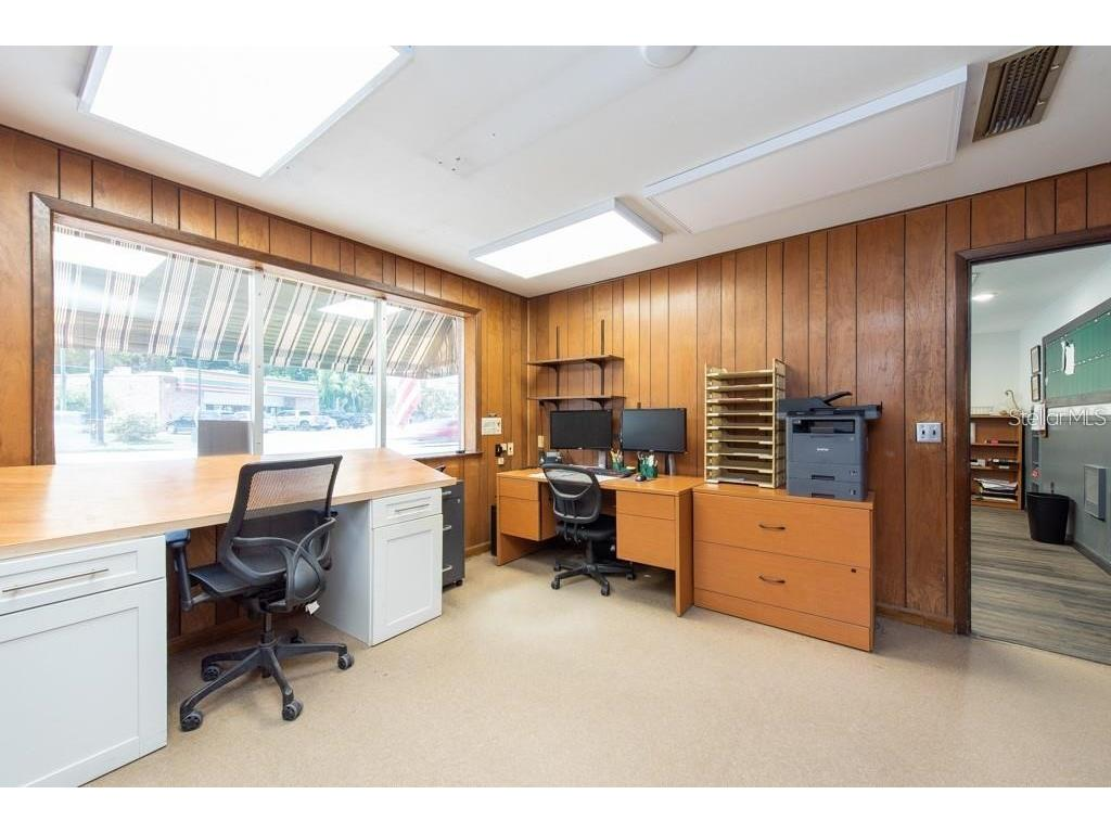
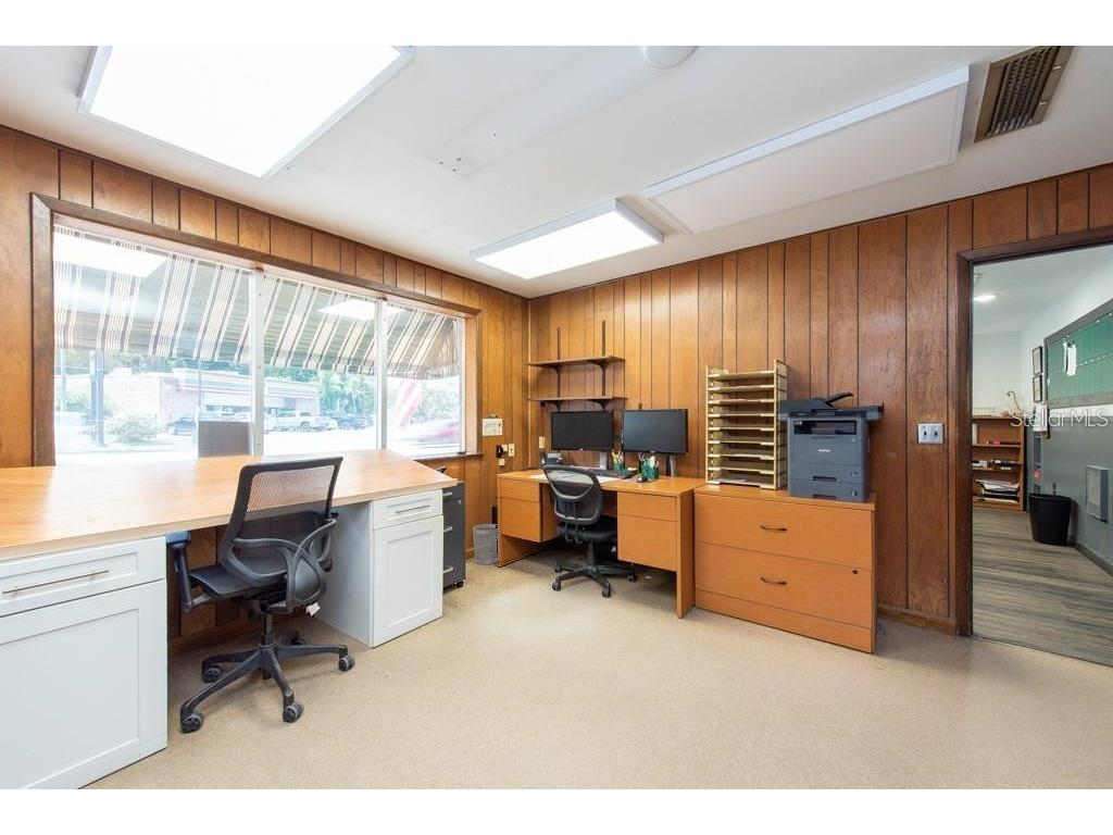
+ wastebasket (486, 544)
